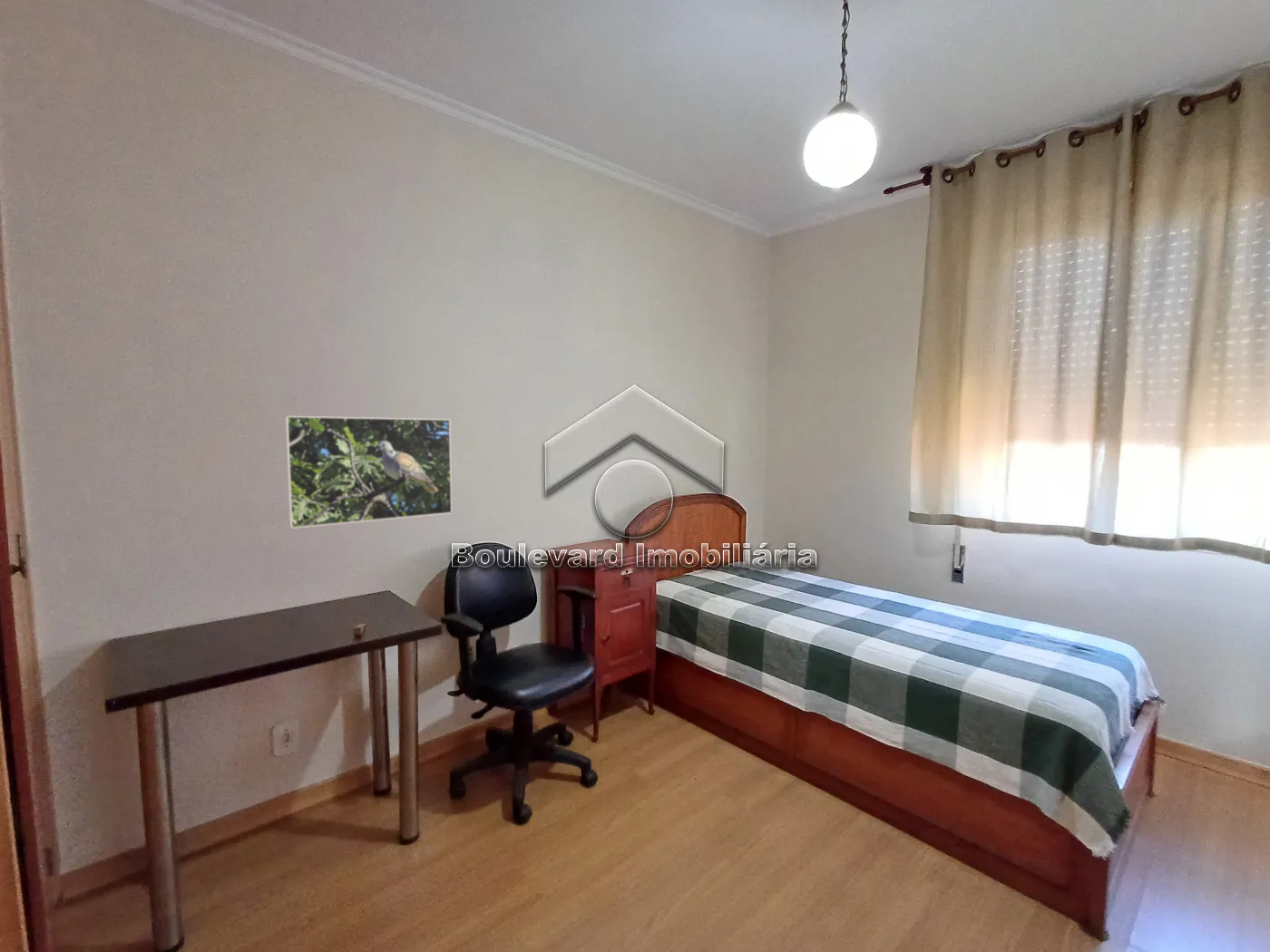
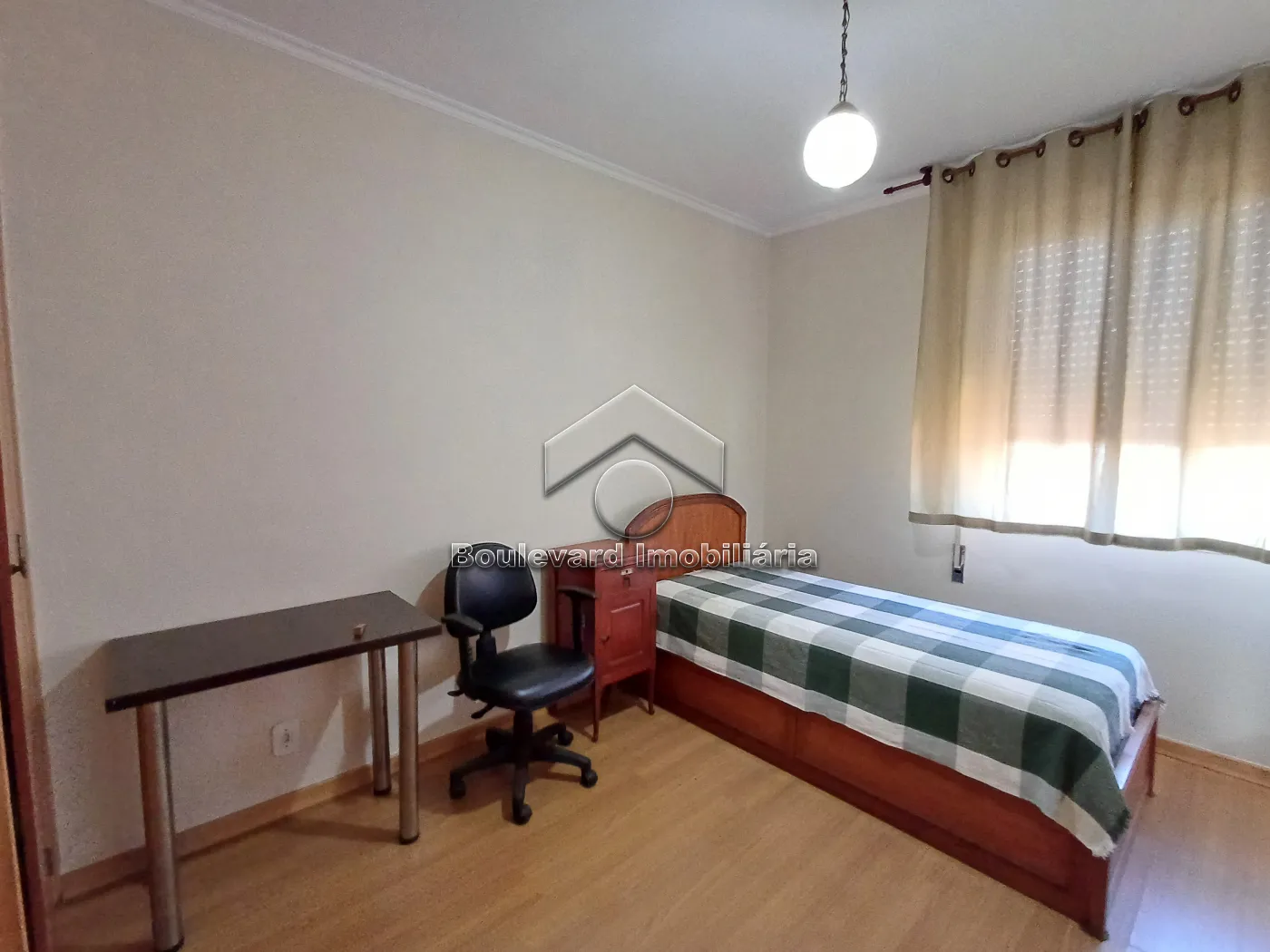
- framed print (376, 469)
